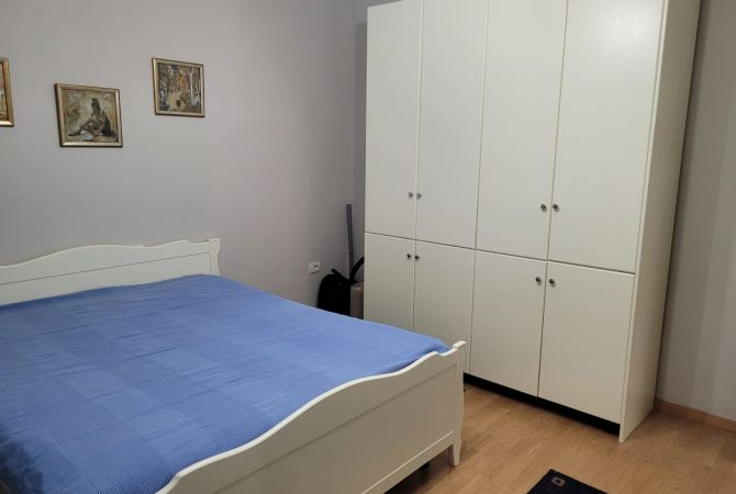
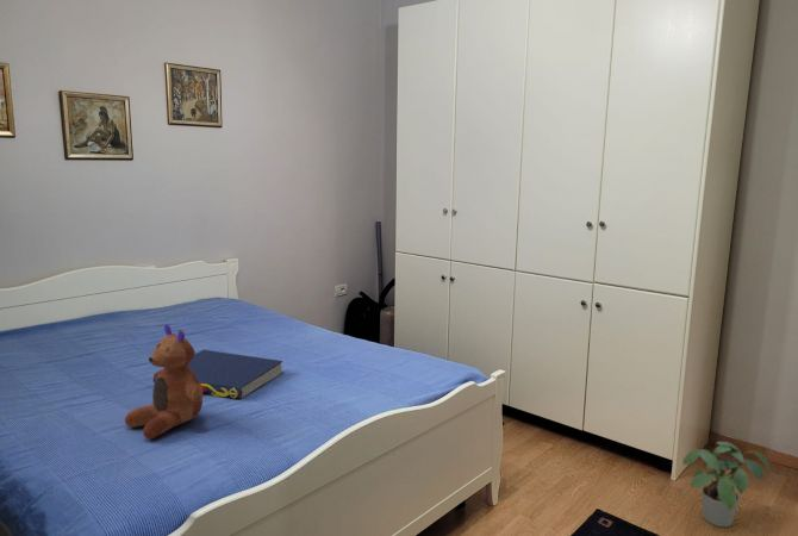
+ toy (163, 378)
+ potted plant (719, 486)
+ book (218, 373)
